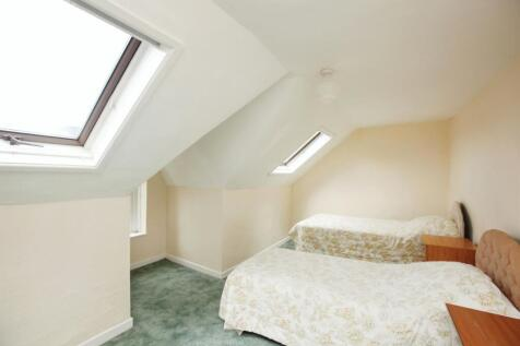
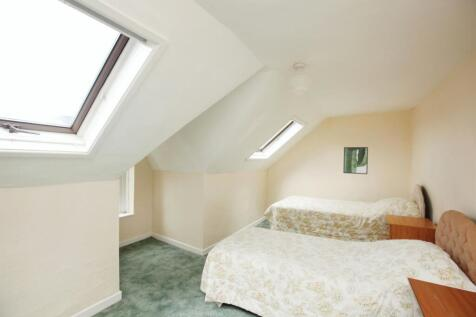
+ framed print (355, 160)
